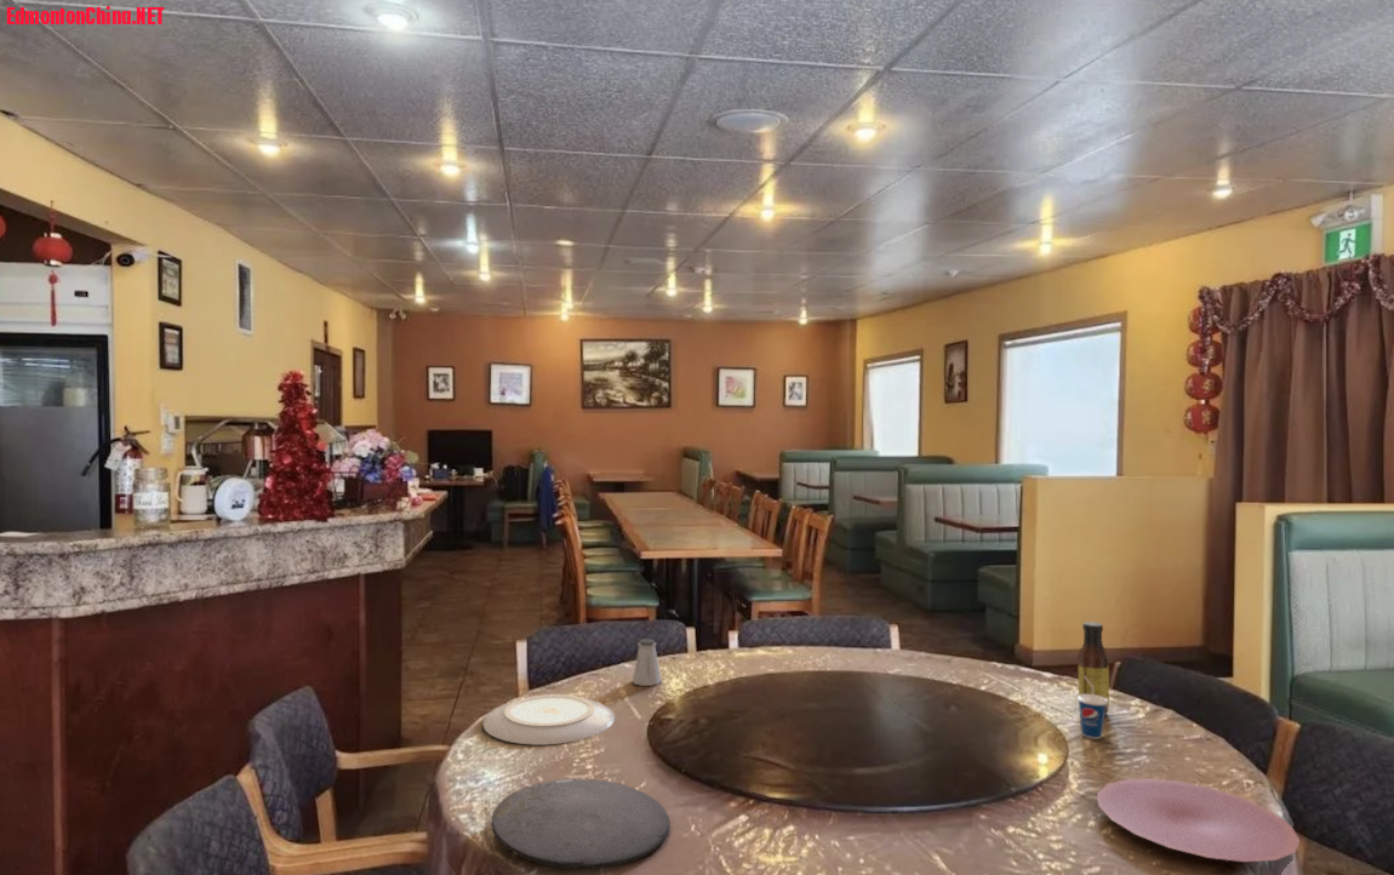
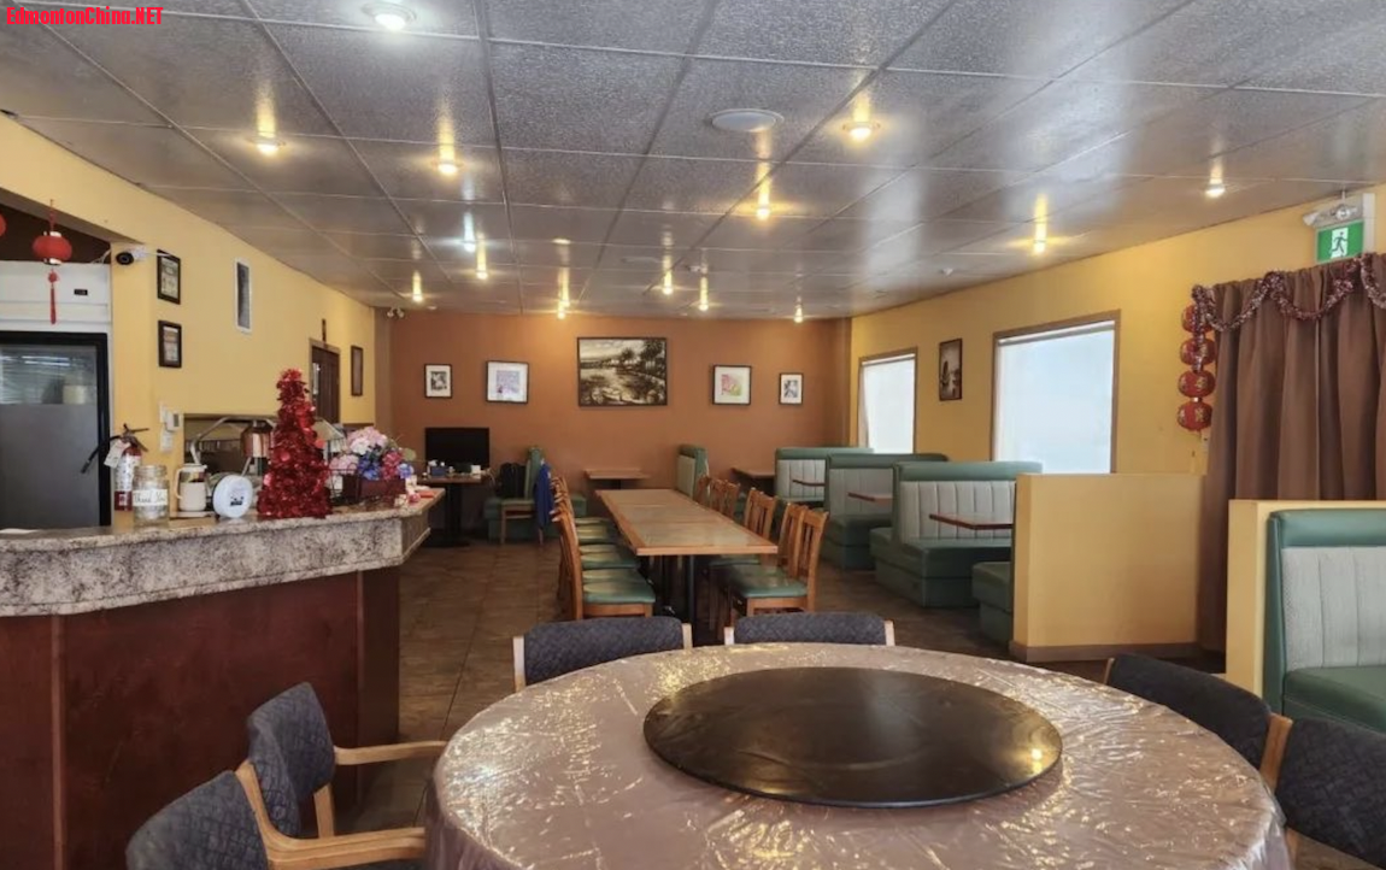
- plate (549, 714)
- plate (1192, 822)
- sauce bottle (1093, 667)
- saltshaker (646, 660)
- cup (1092, 707)
- plate (581, 819)
